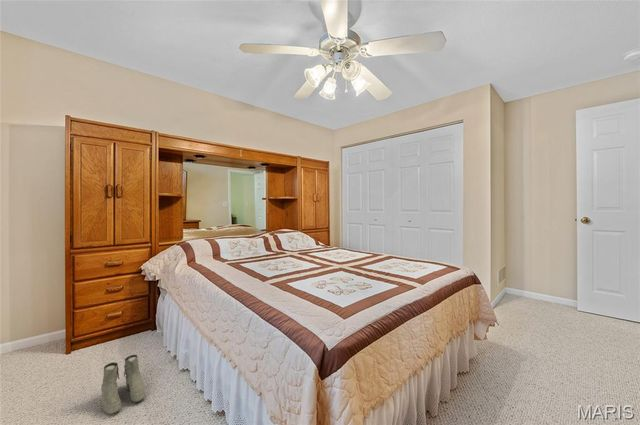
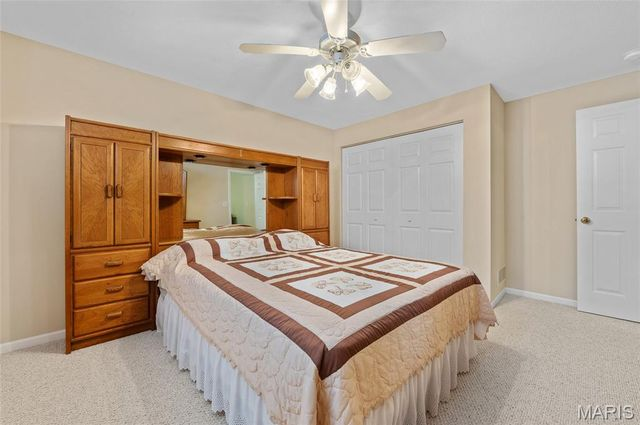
- boots (126, 381)
